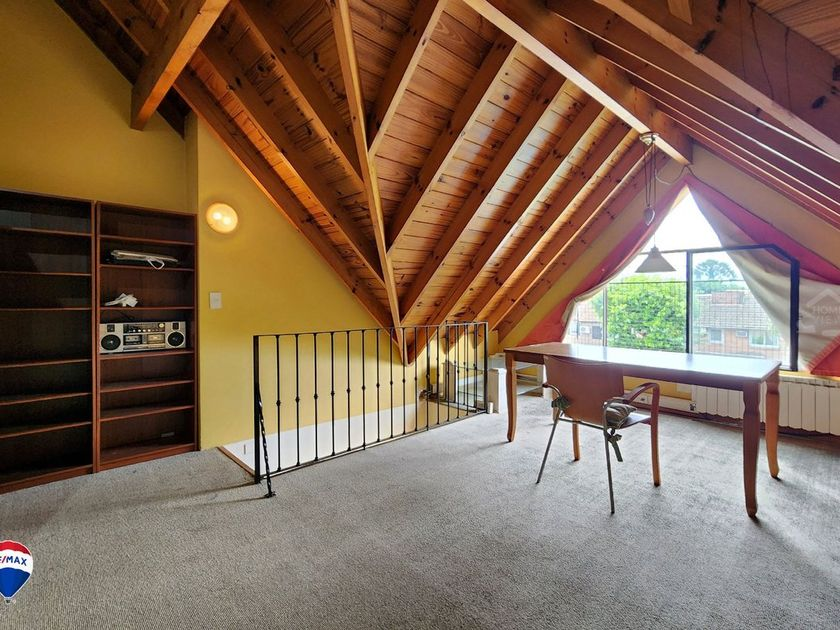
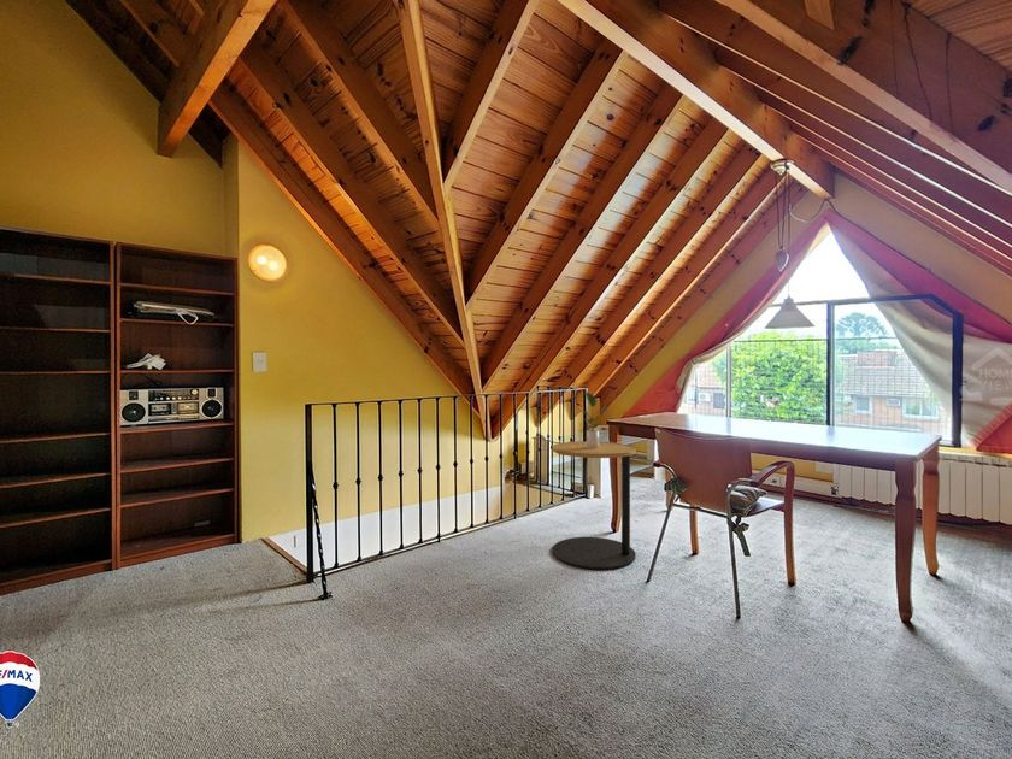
+ potted plant (593, 418)
+ side table (622, 499)
